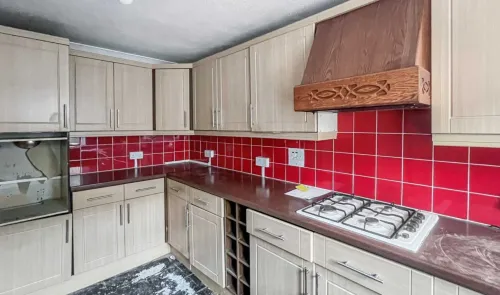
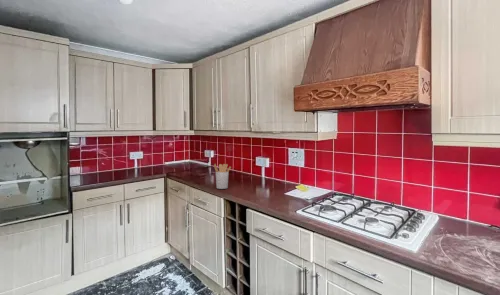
+ utensil holder (222, 175)
